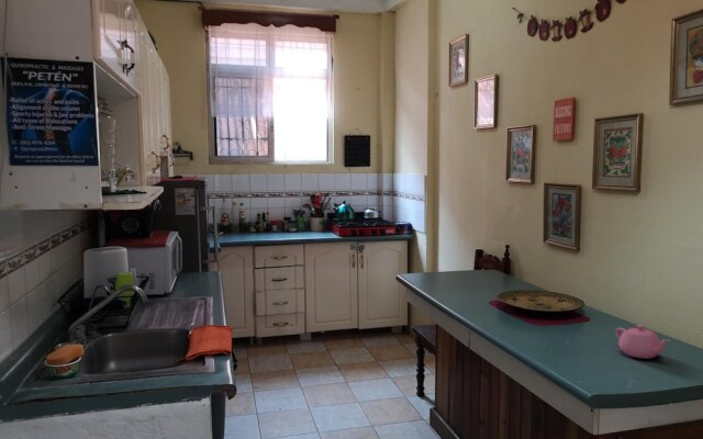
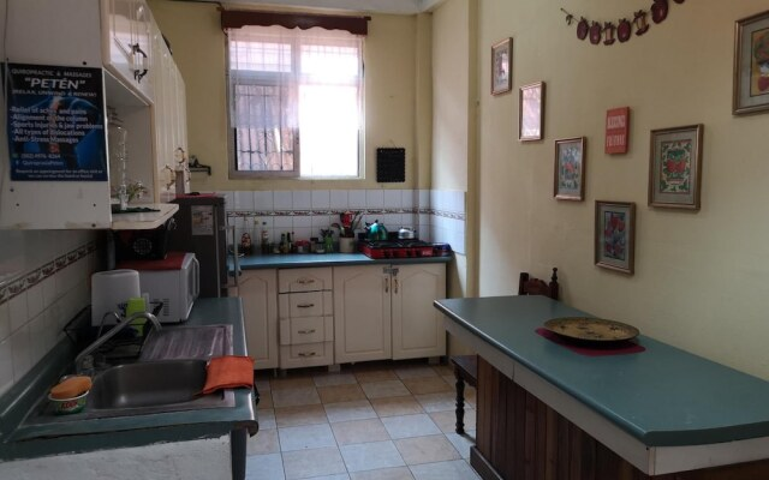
- teapot (641, 340)
